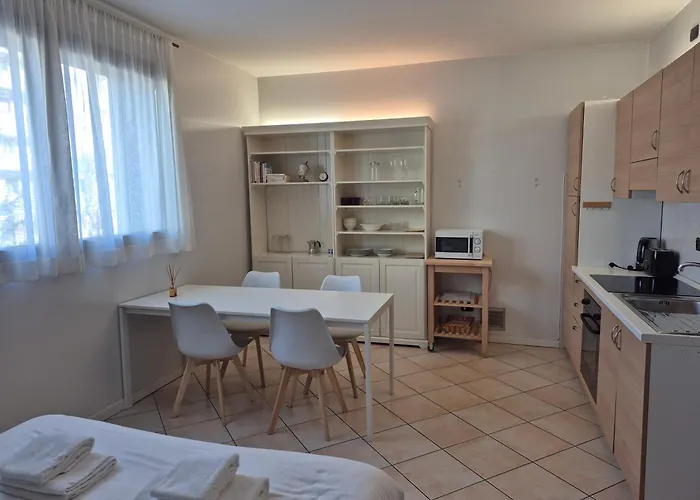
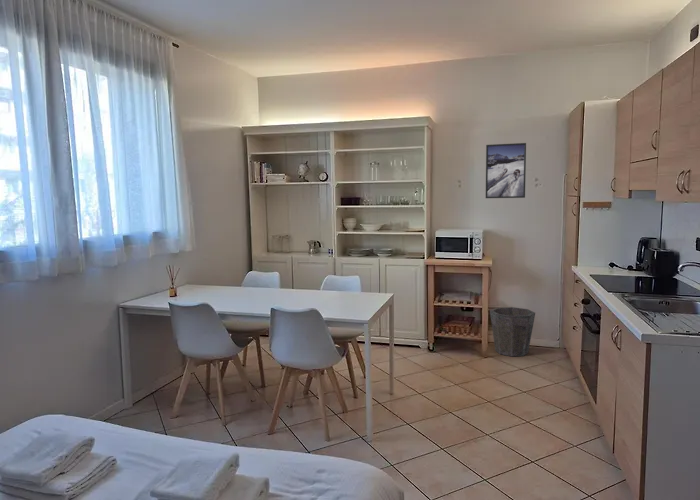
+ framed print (505, 171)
+ waste bin (511, 331)
